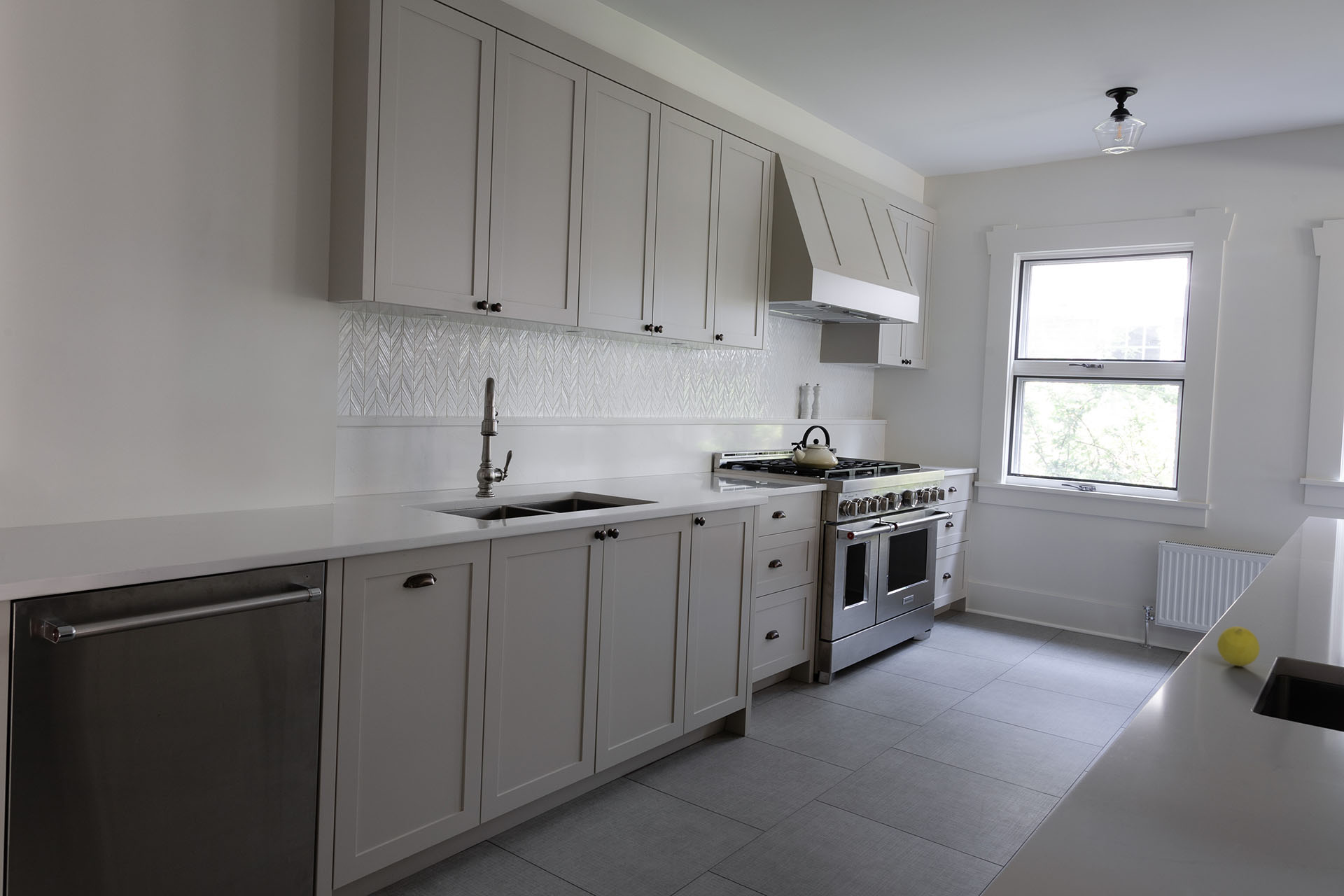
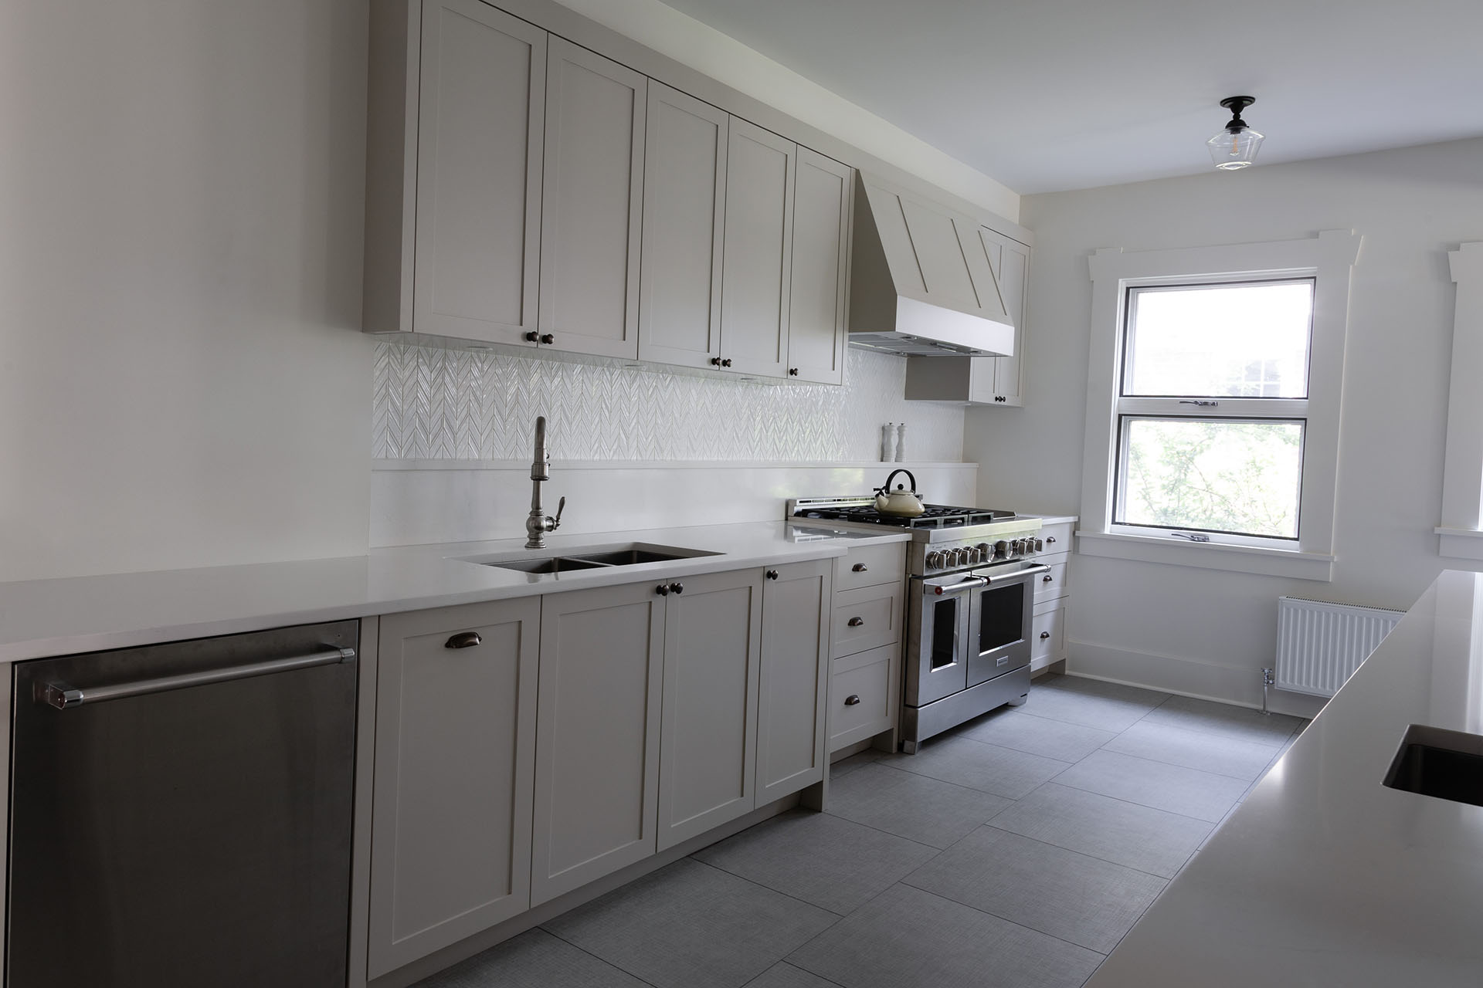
- fruit (1238, 645)
